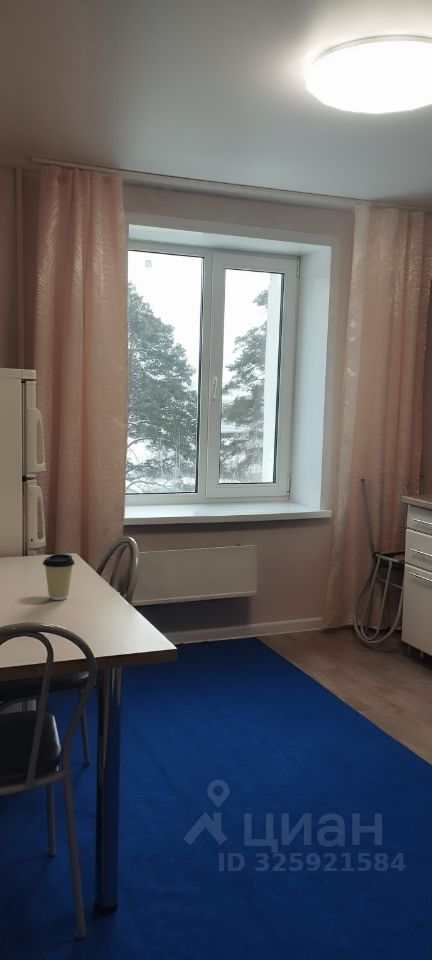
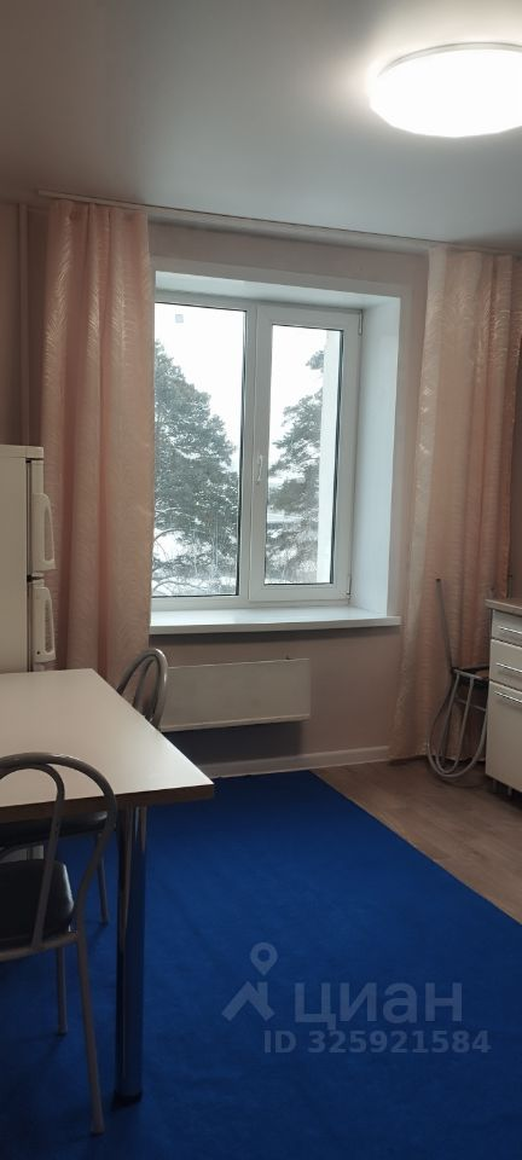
- coffee cup (58, 577)
